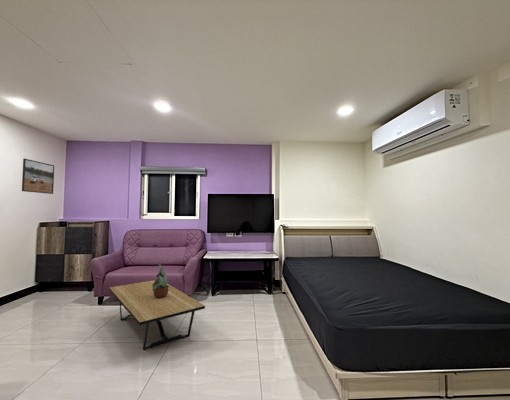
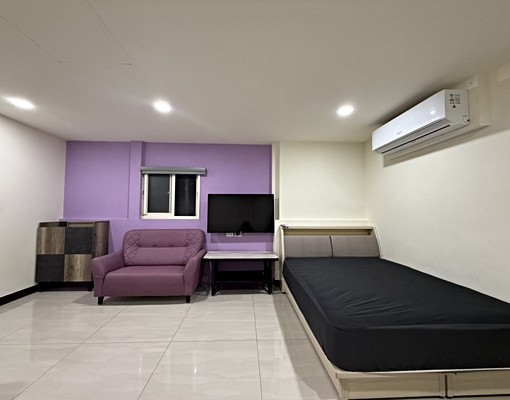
- potted plant (161, 280)
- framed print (39, 177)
- coffee table (151, 311)
